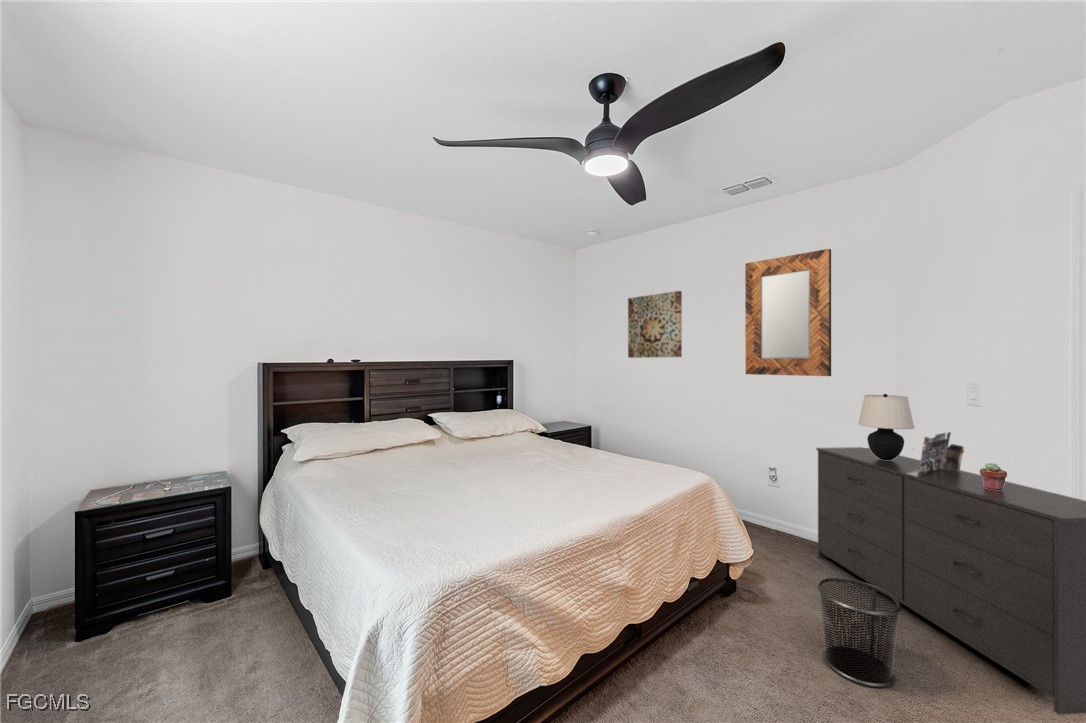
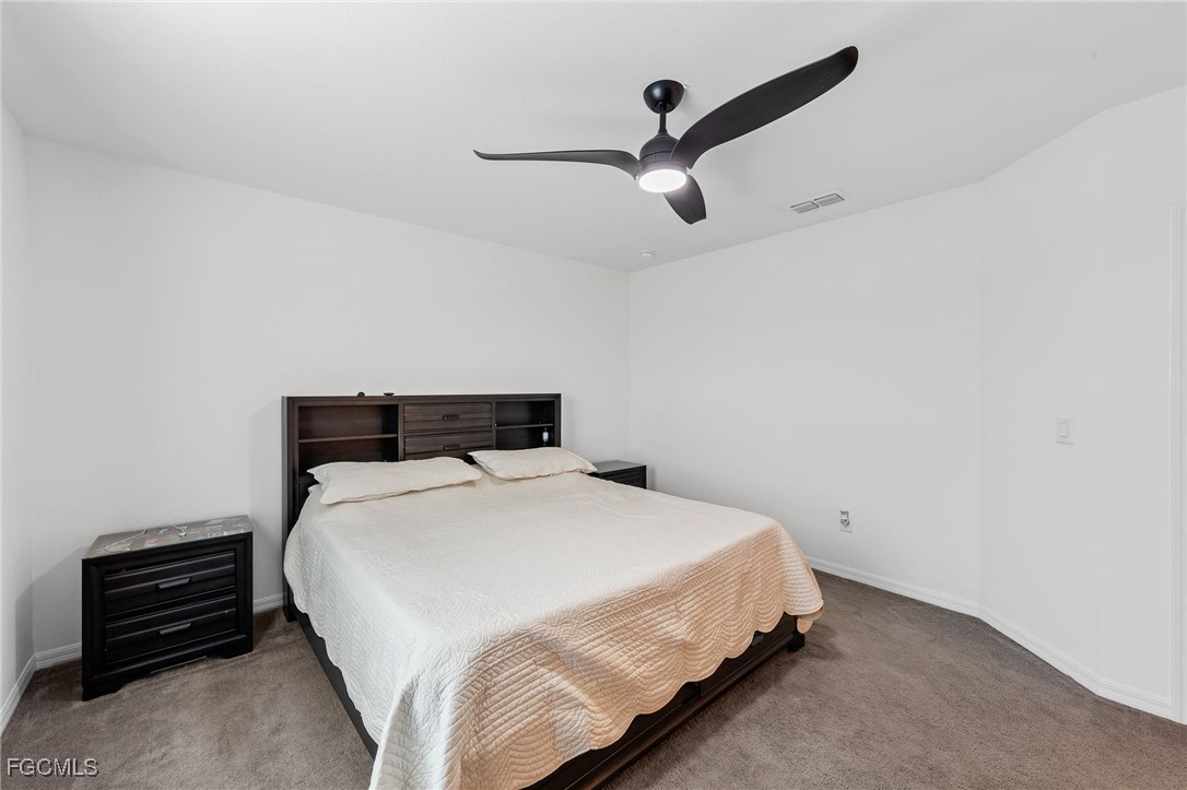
- wall art (653, 326)
- trash can (857, 630)
- home mirror (785, 316)
- table lamp (885, 426)
- dresser (932, 542)
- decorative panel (936, 453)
- potted succulent (993, 475)
